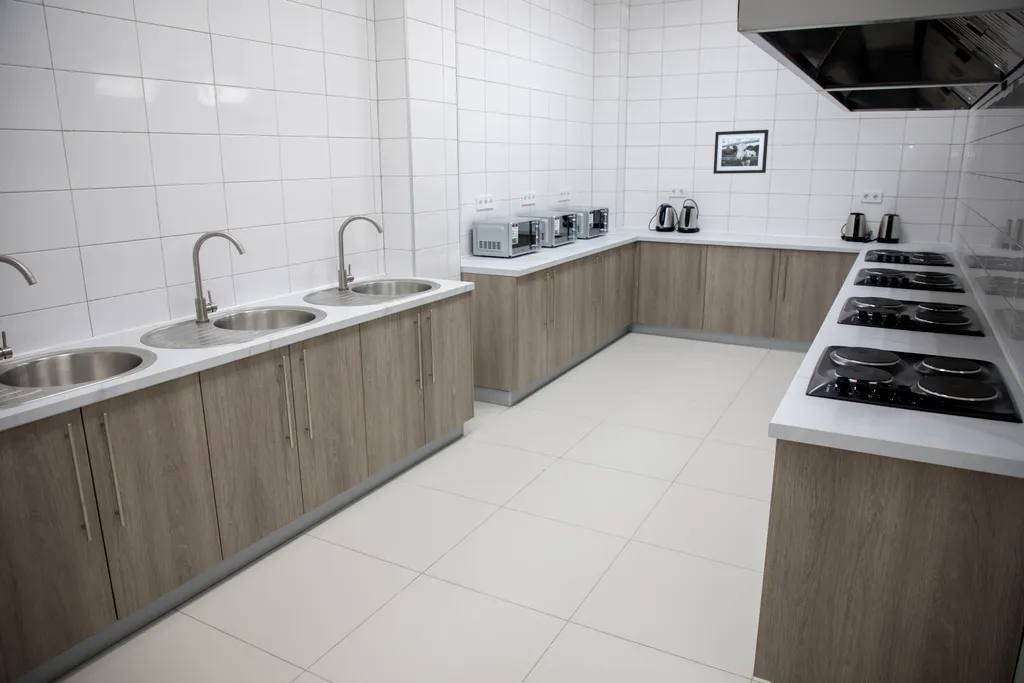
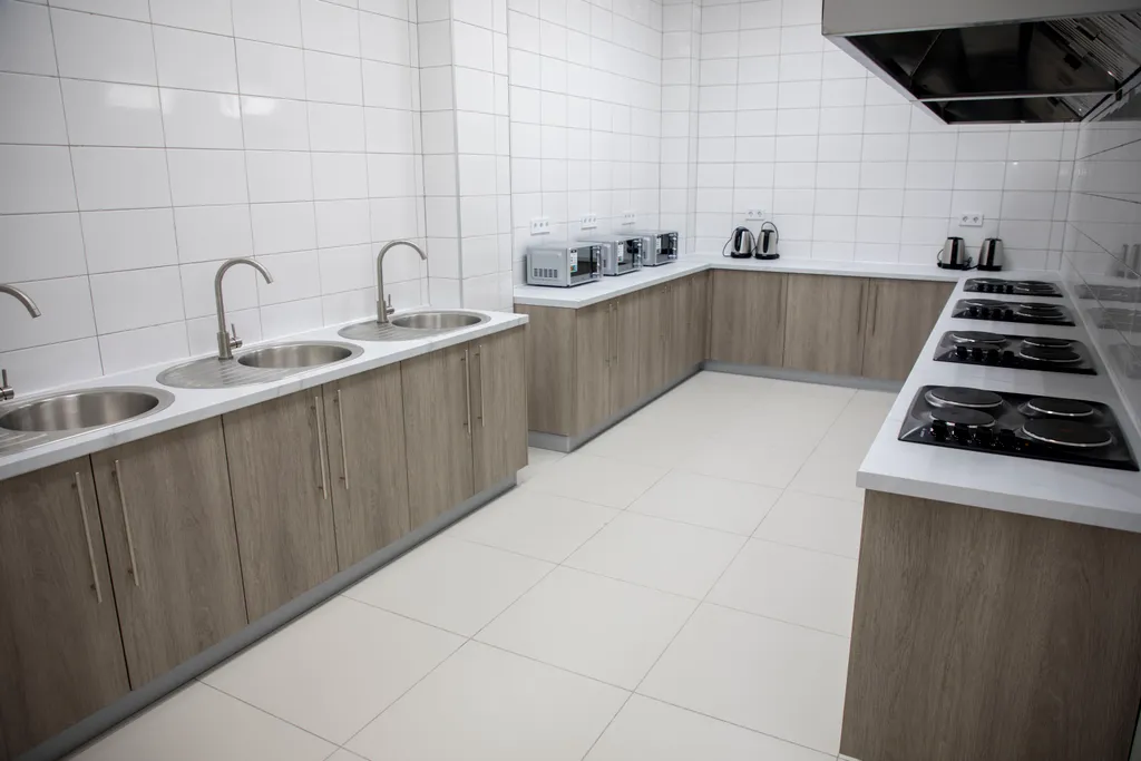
- picture frame (740, 152)
